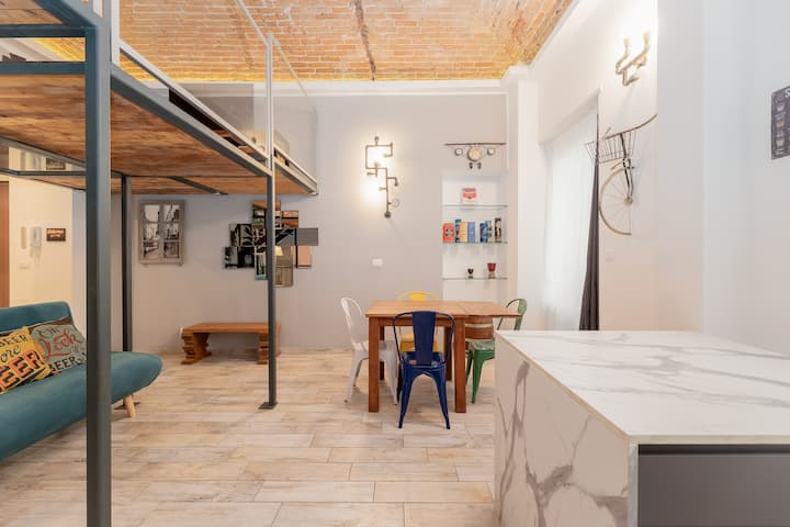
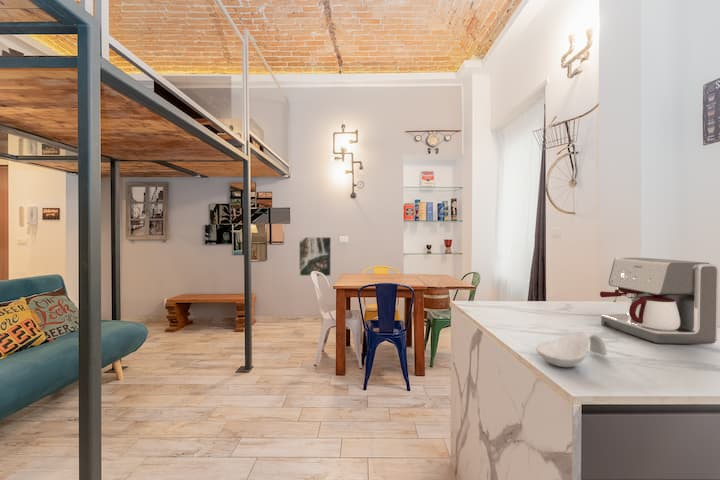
+ coffee maker (654, 296)
+ spoon rest (573, 347)
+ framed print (315, 256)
